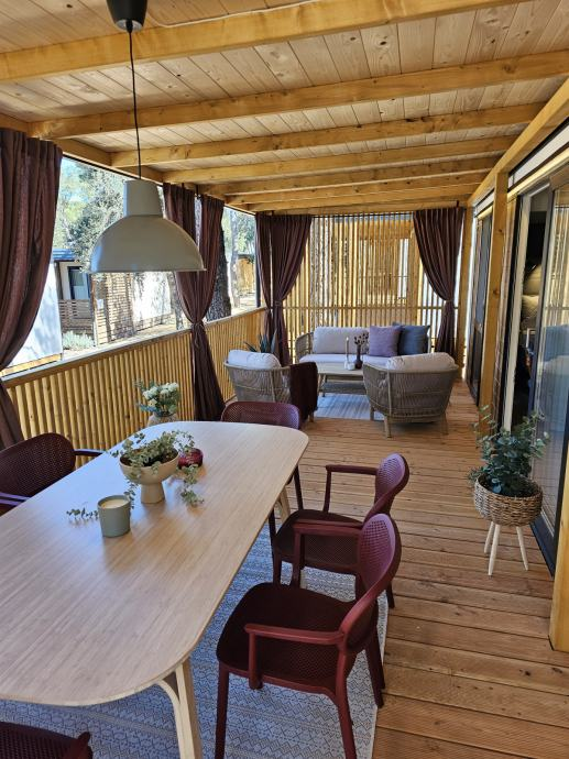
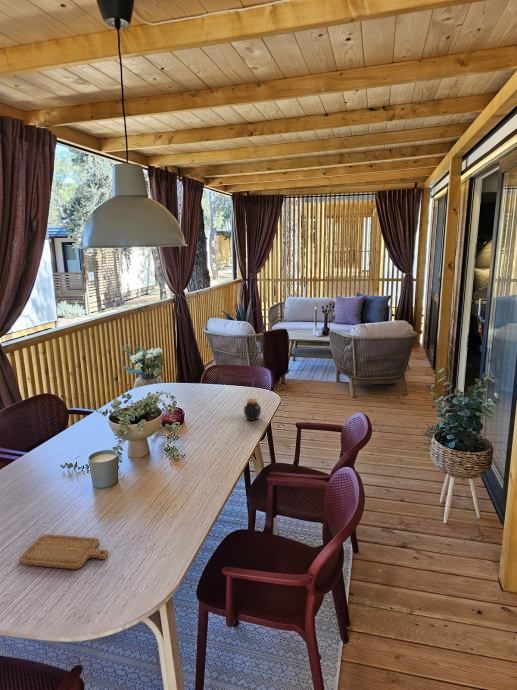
+ jar (252, 409)
+ chopping board (68, 551)
